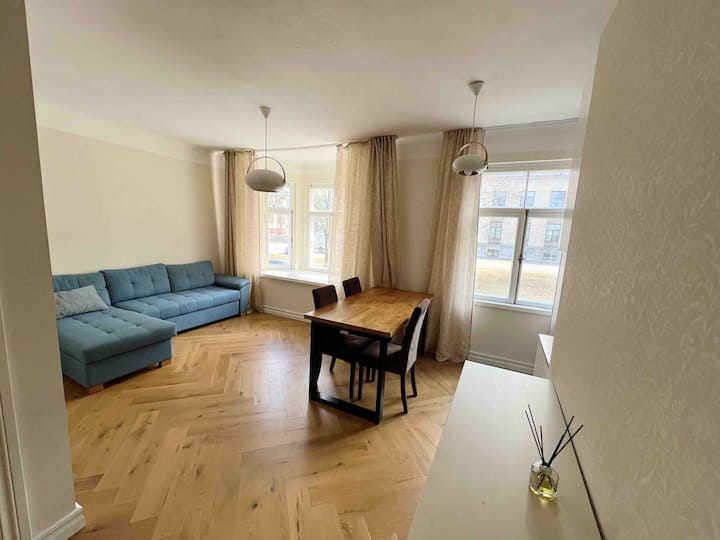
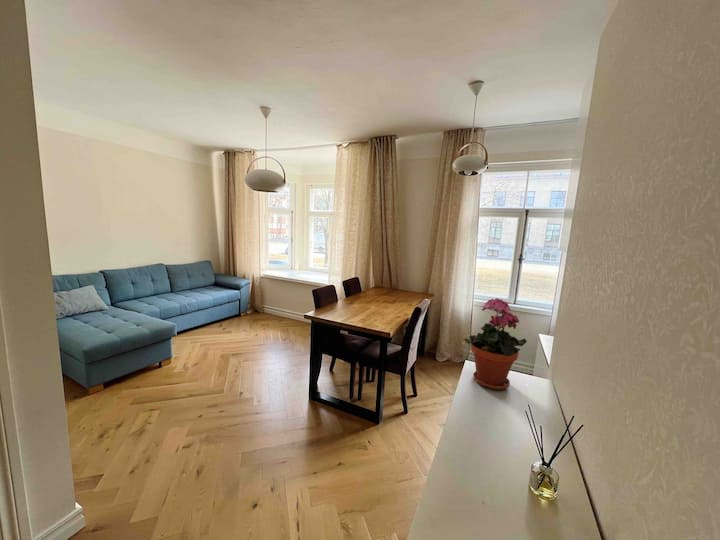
+ potted plant (496, 341)
